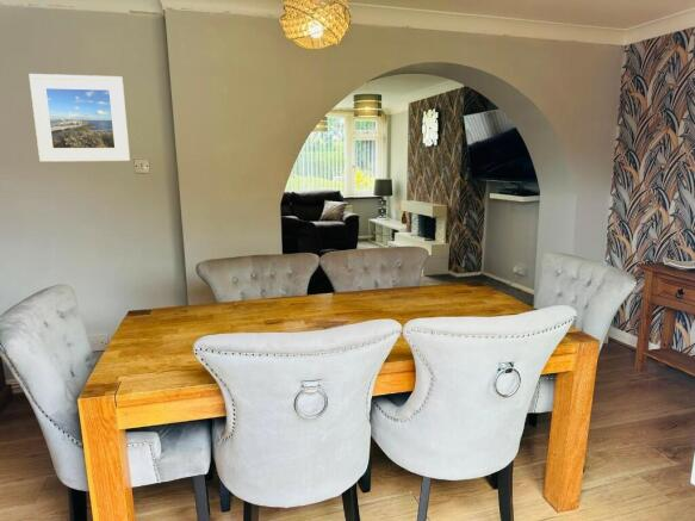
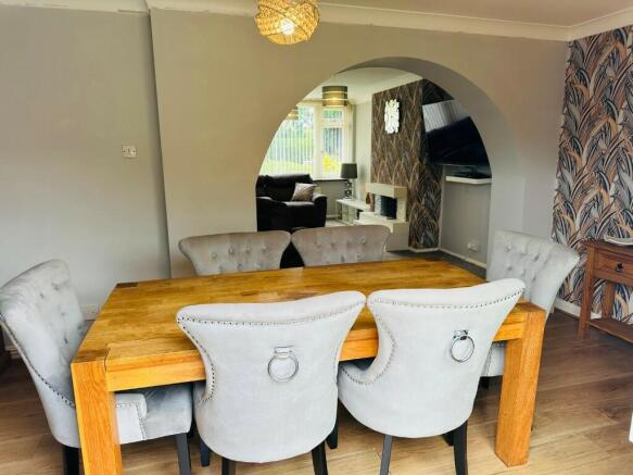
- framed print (81, 118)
